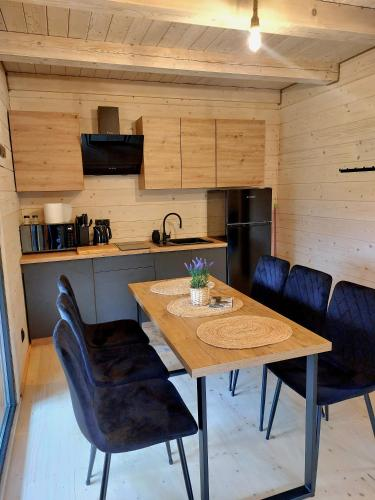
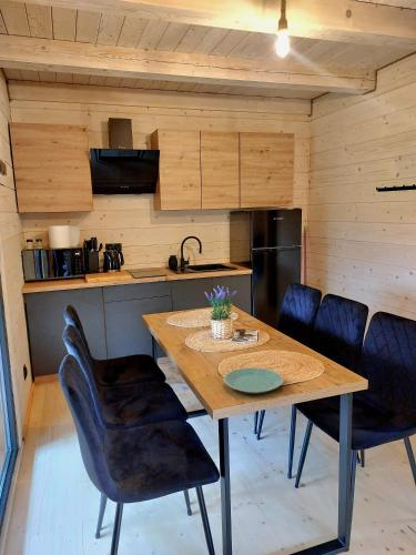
+ plate (253, 381)
